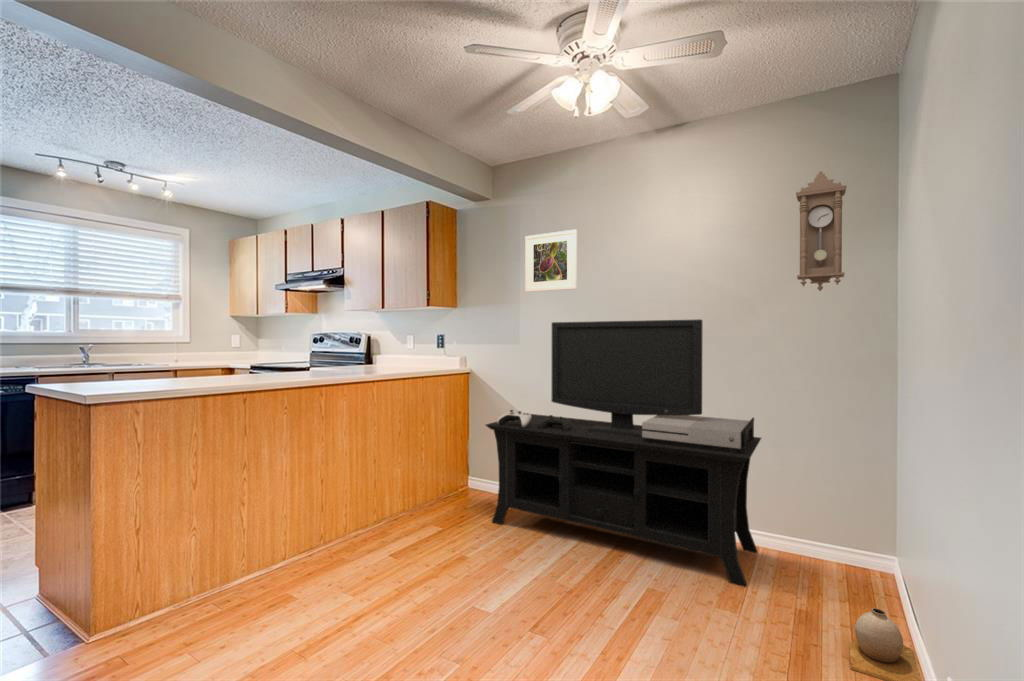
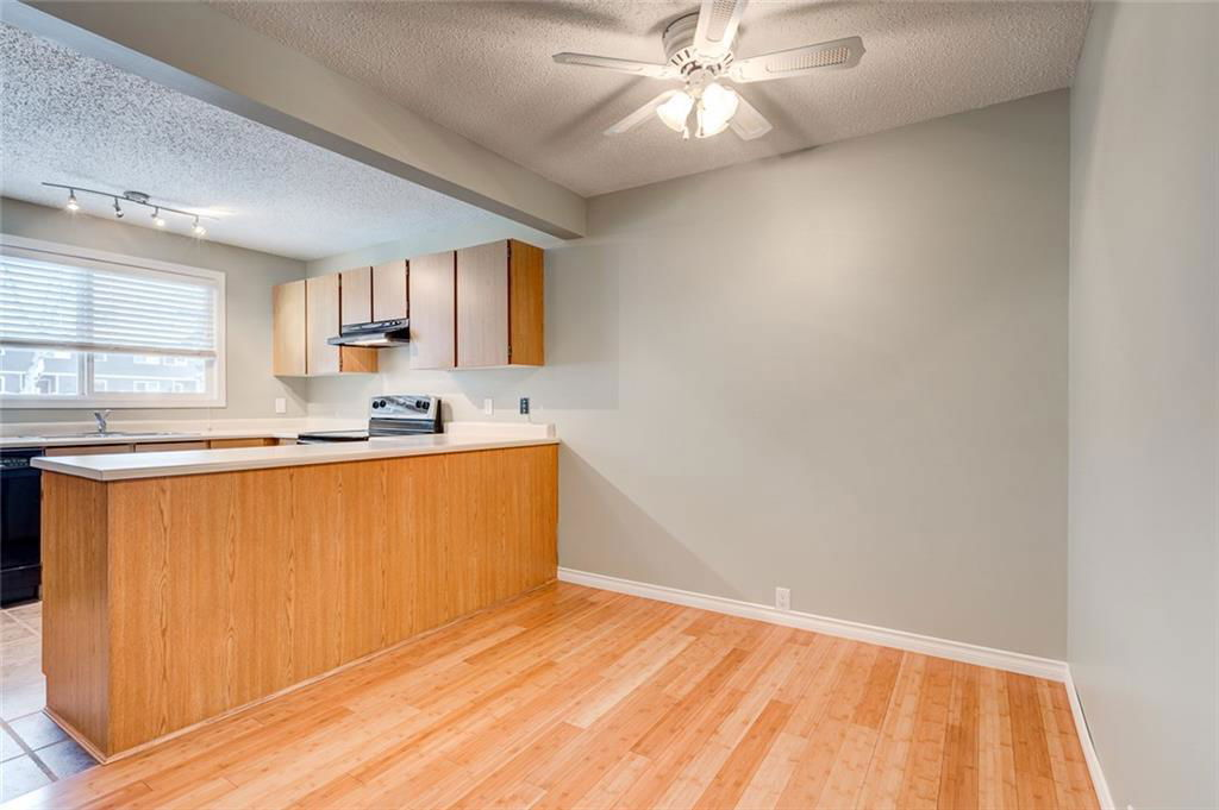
- pendulum clock (820, 232)
- vase (882, 634)
- media console (613, 429)
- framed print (550, 261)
